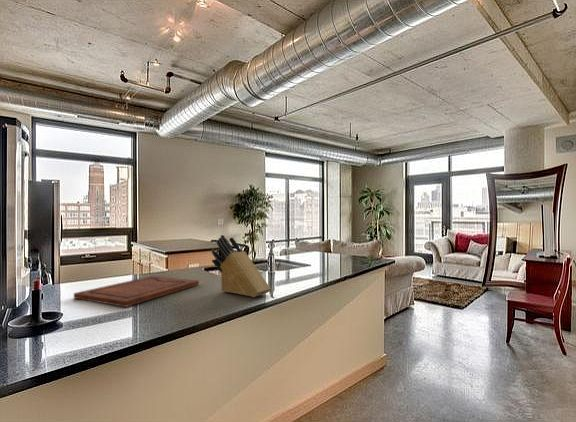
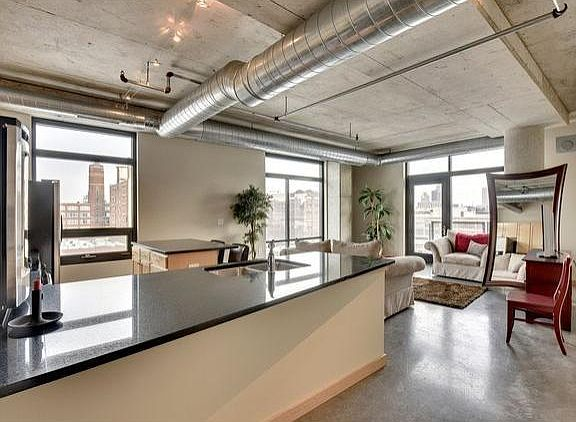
- cutting board (141, 288)
- knife block (239, 263)
